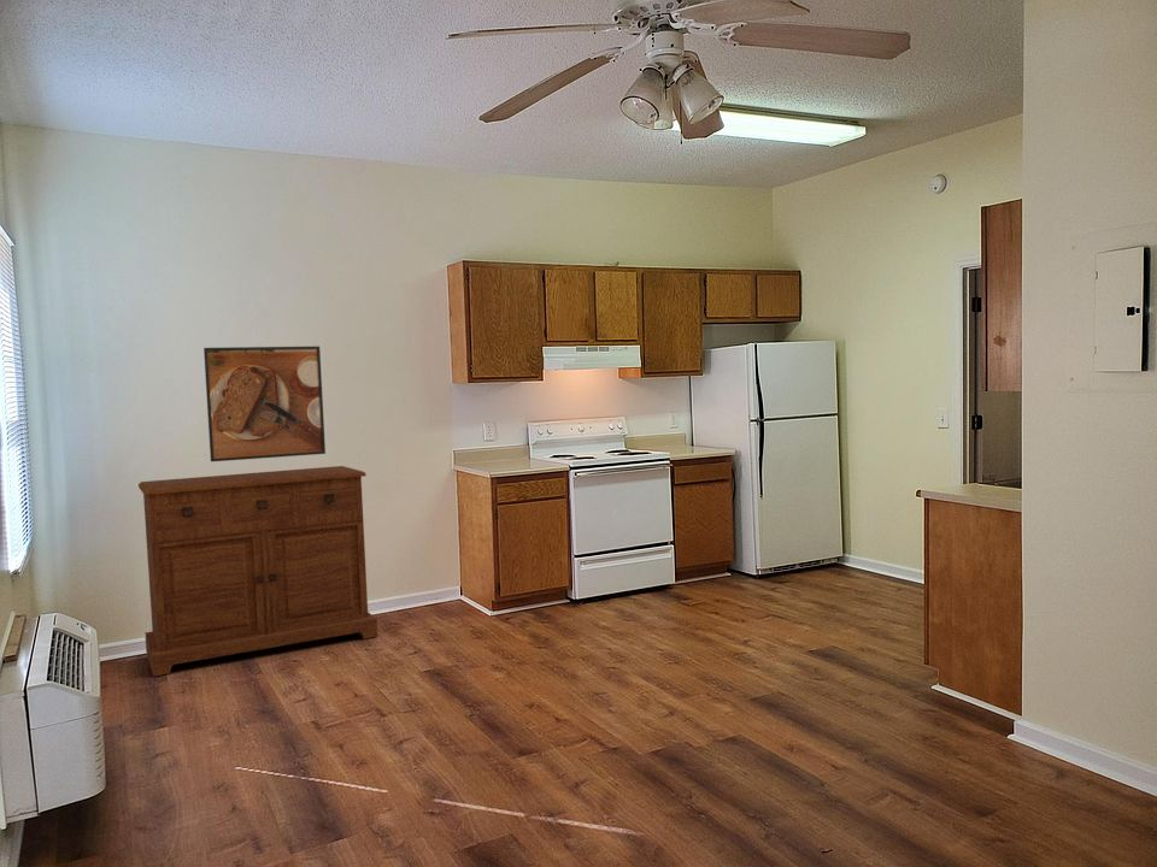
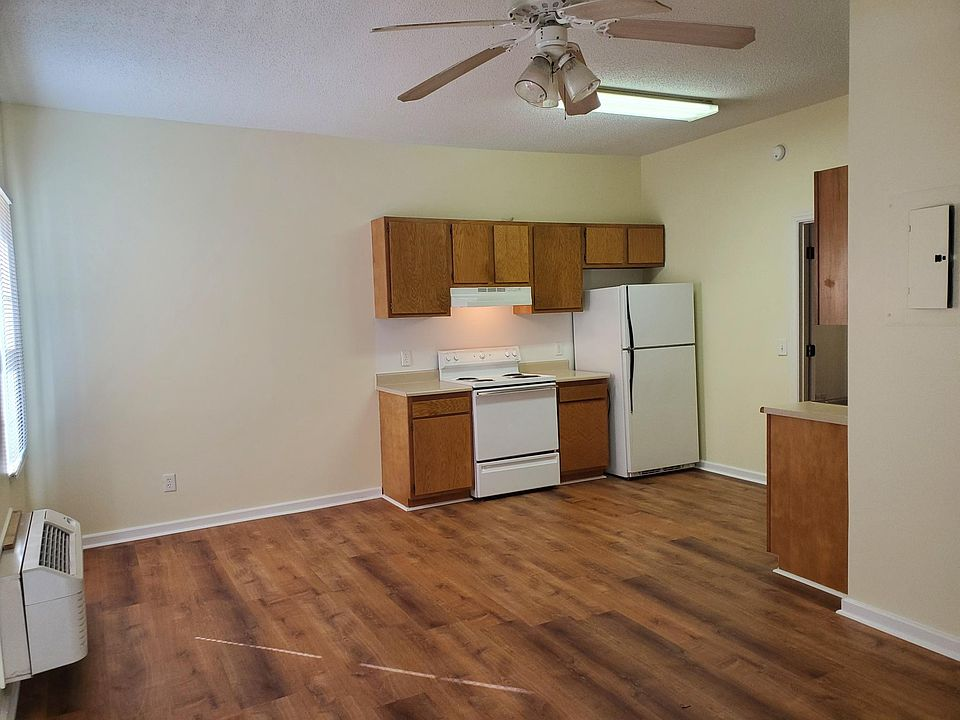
- sideboard (258, 560)
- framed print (266, 402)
